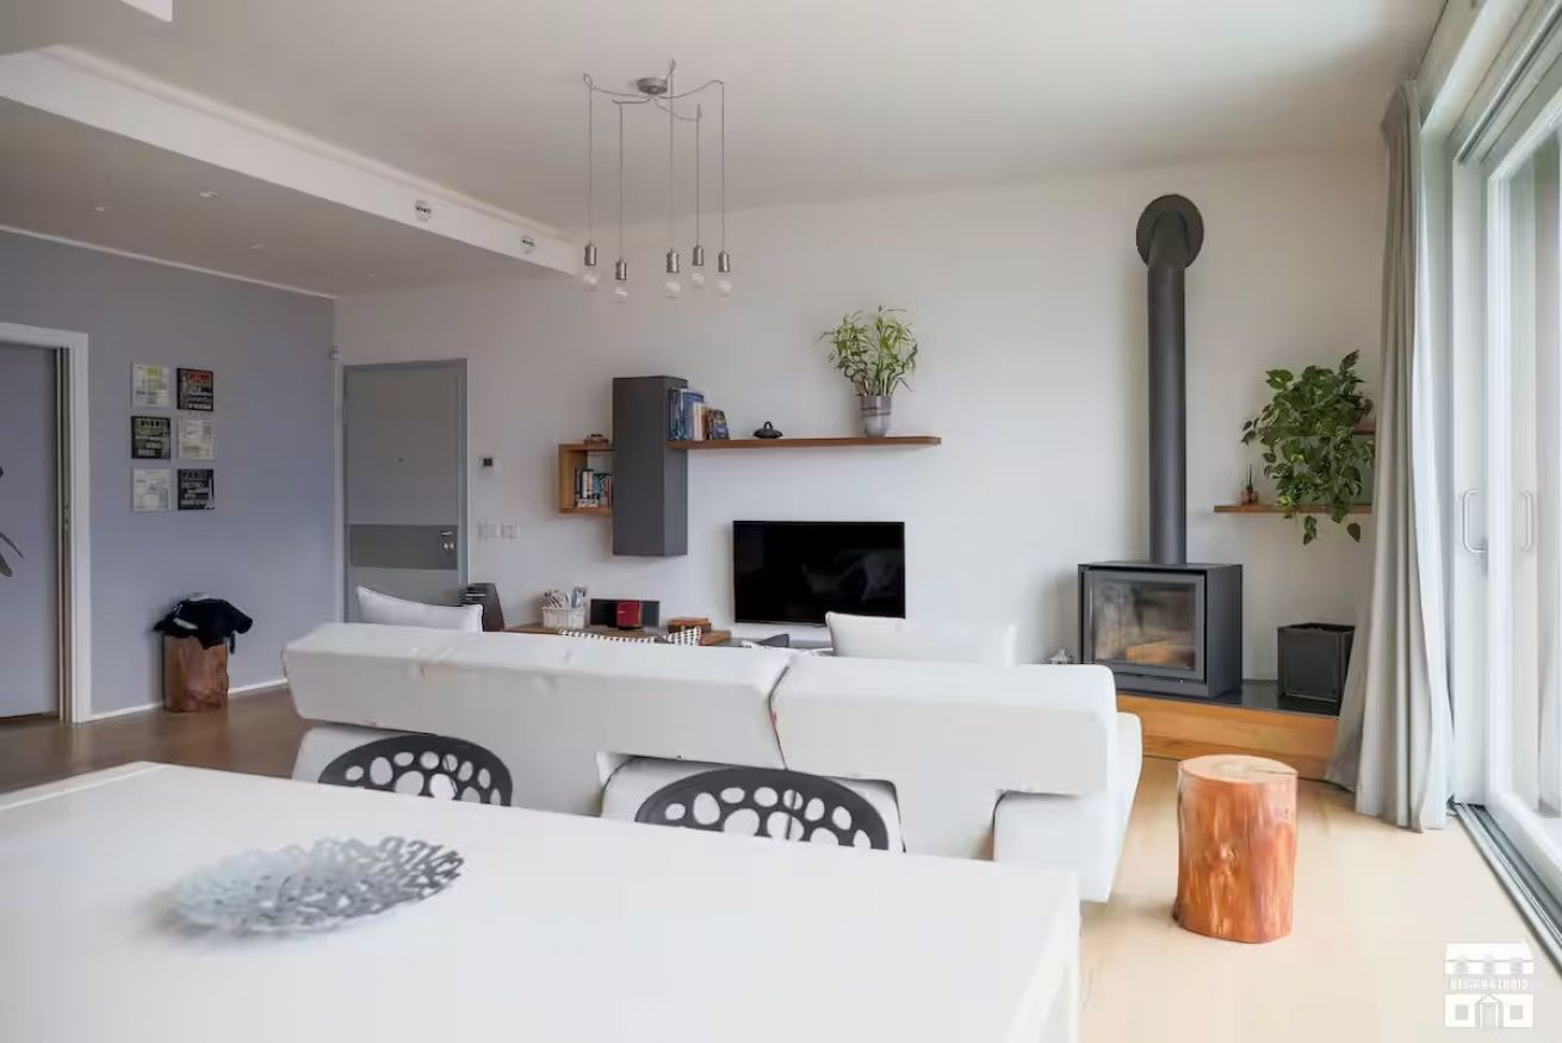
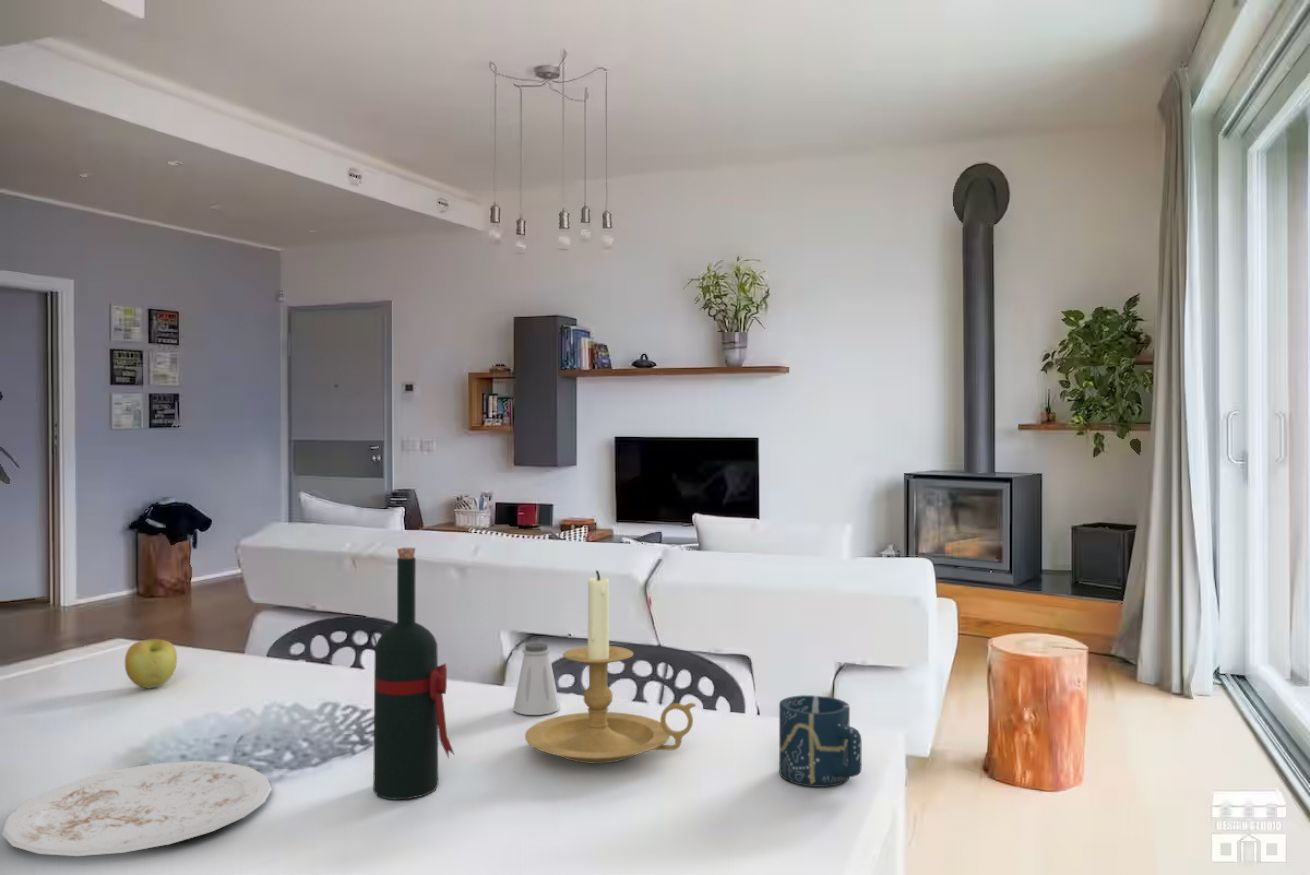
+ saltshaker (536, 676)
+ candle holder (598, 661)
+ apple (151, 663)
+ wine bottle (414, 668)
+ plate (144, 806)
+ cup (822, 742)
